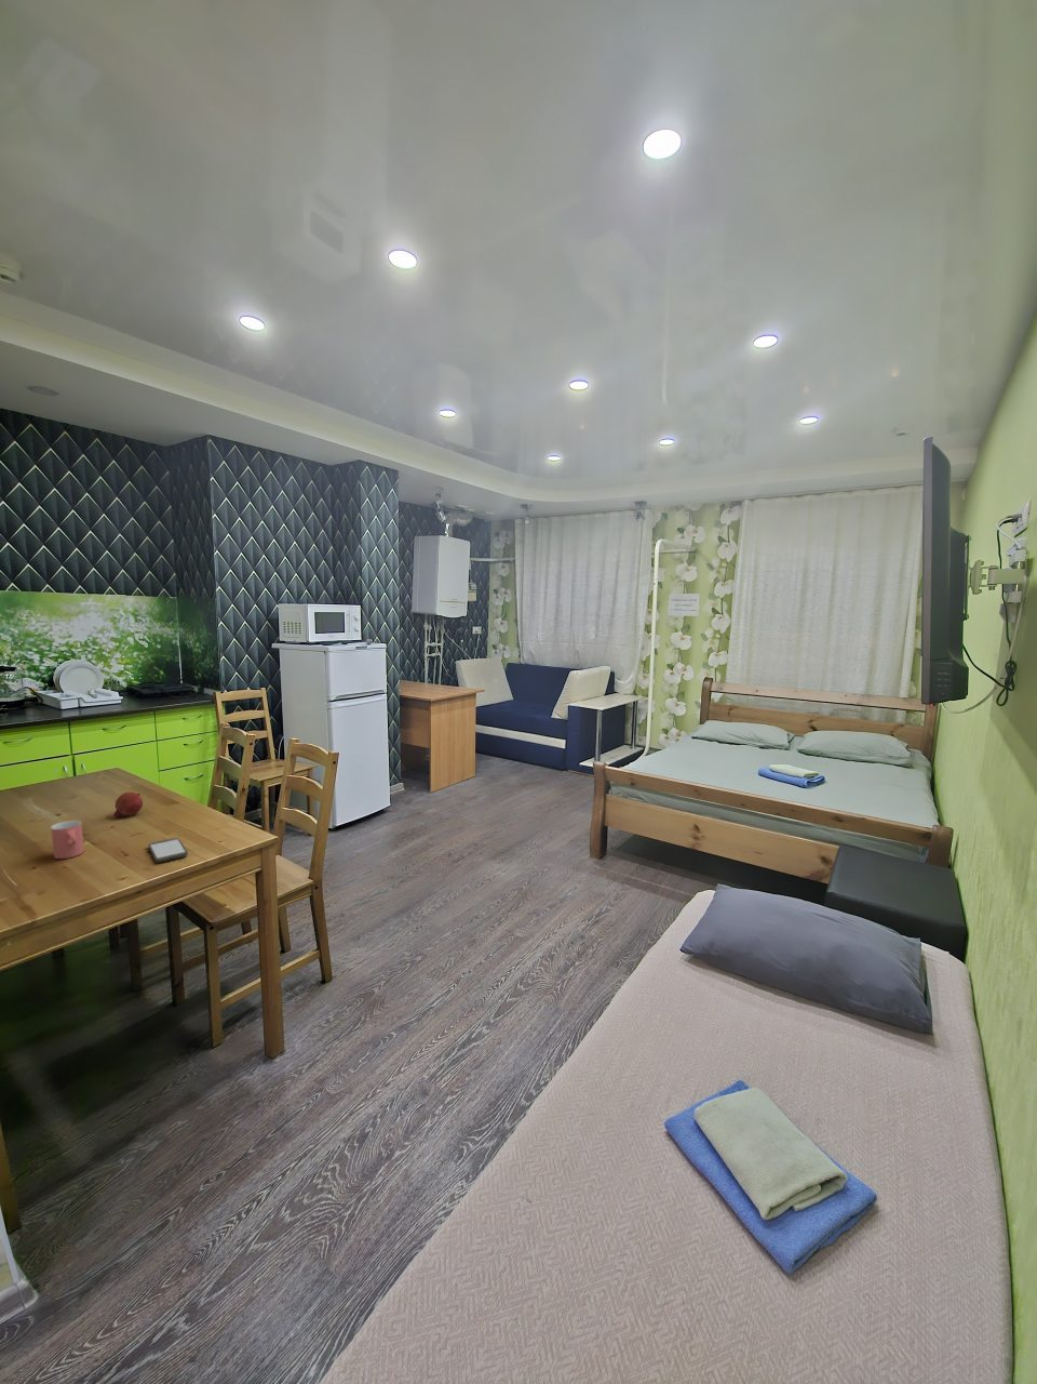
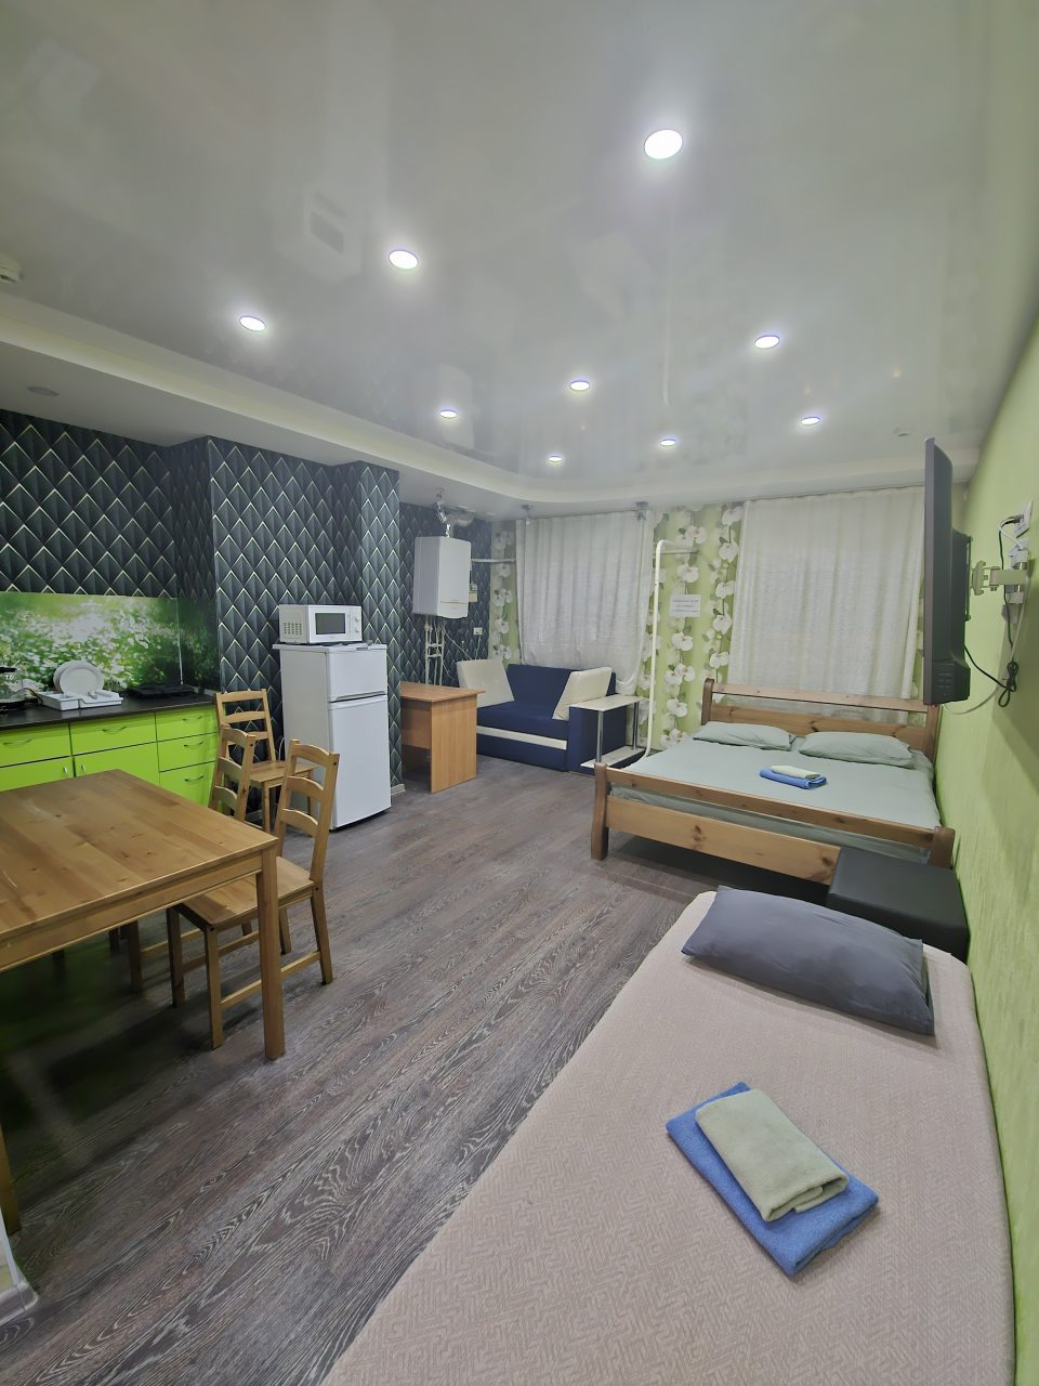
- fruit (127, 803)
- smartphone (168, 850)
- cup (69, 840)
